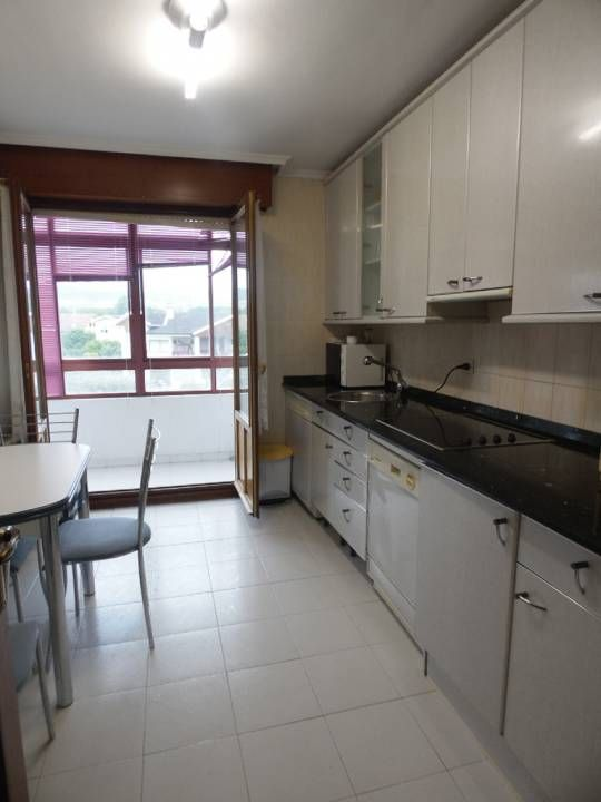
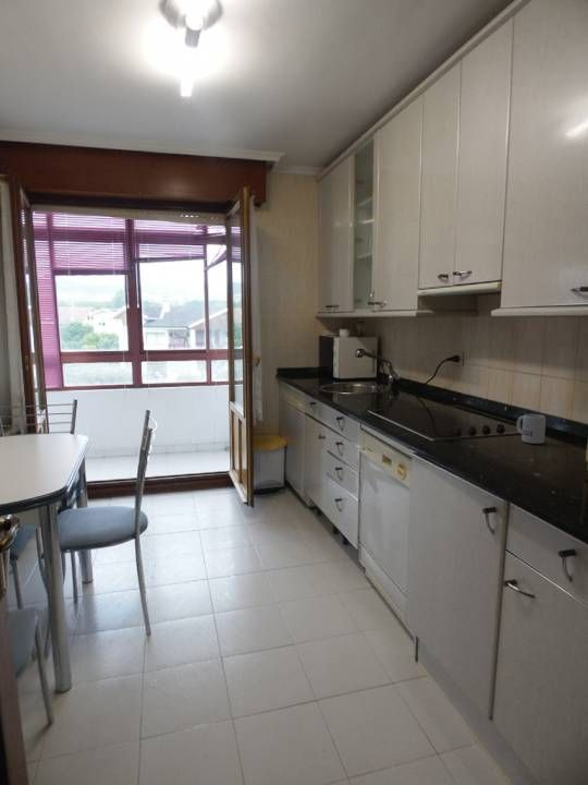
+ mug (529, 427)
